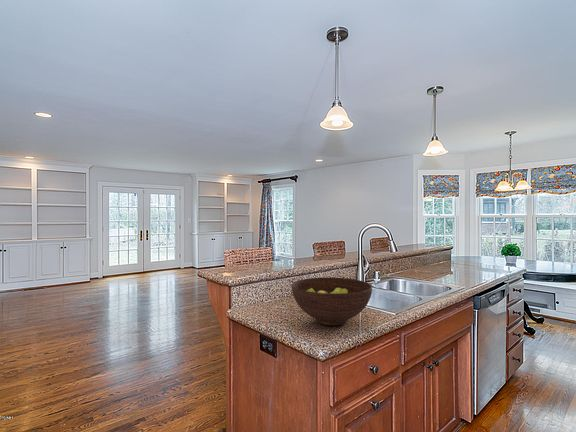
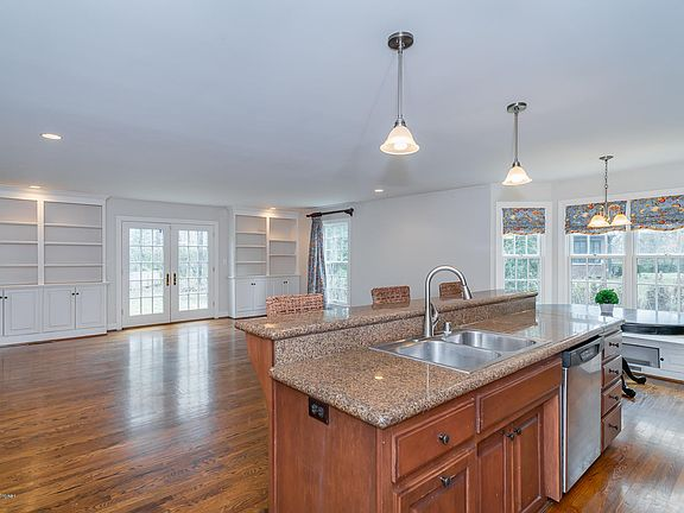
- fruit bowl (331, 303)
